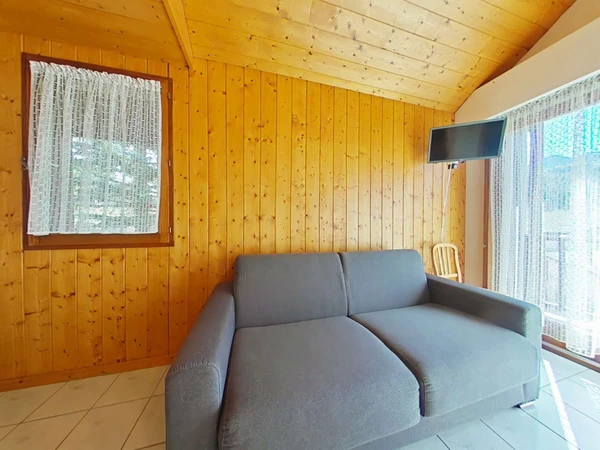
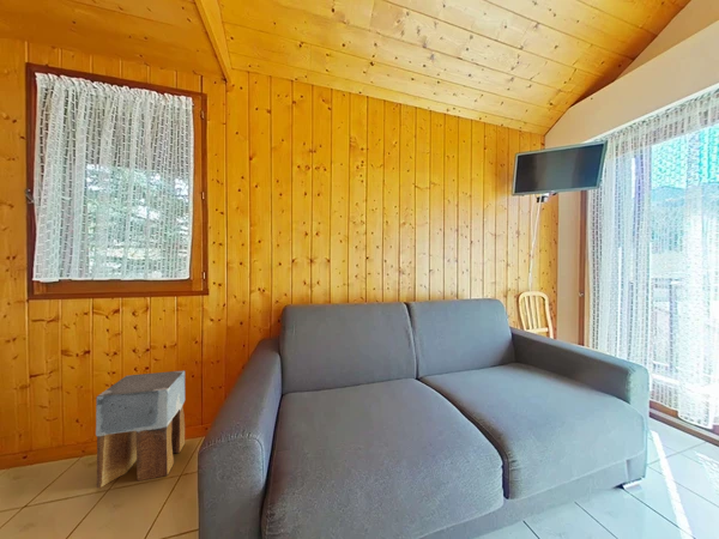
+ stool (145, 422)
